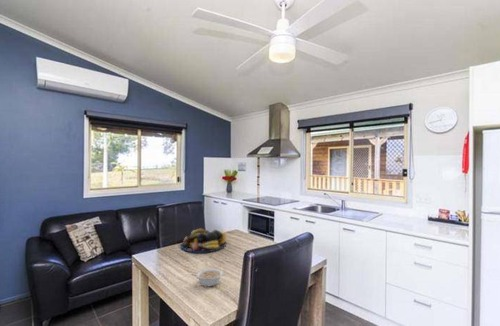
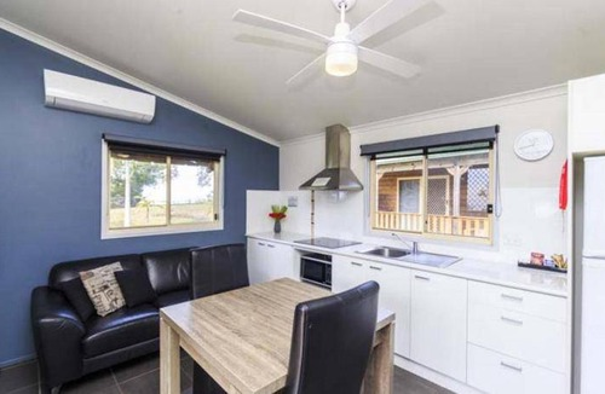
- fruit bowl (203, 236)
- legume (210, 277)
